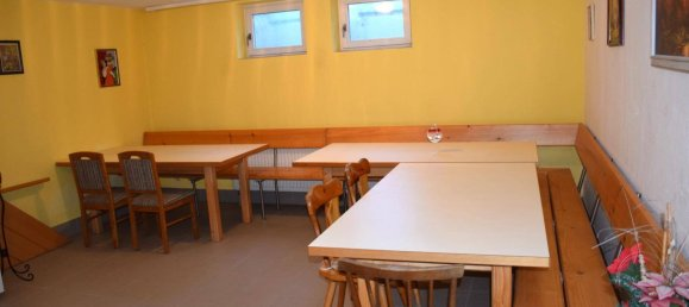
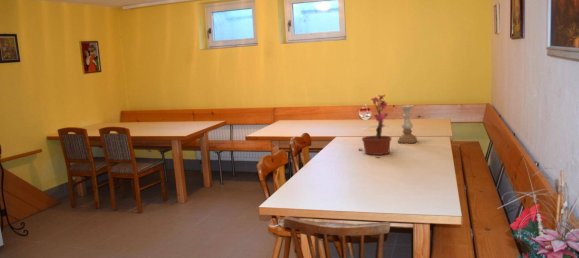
+ potted plant (376, 120)
+ candle holder (407, 123)
